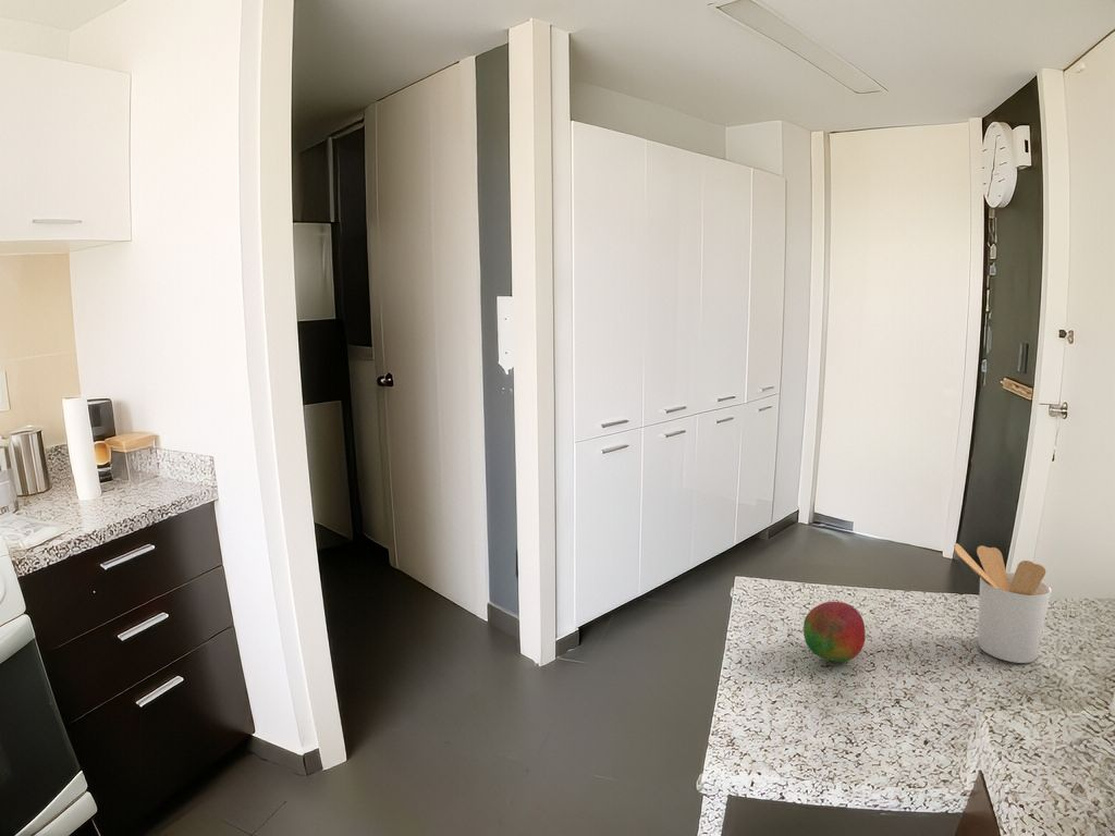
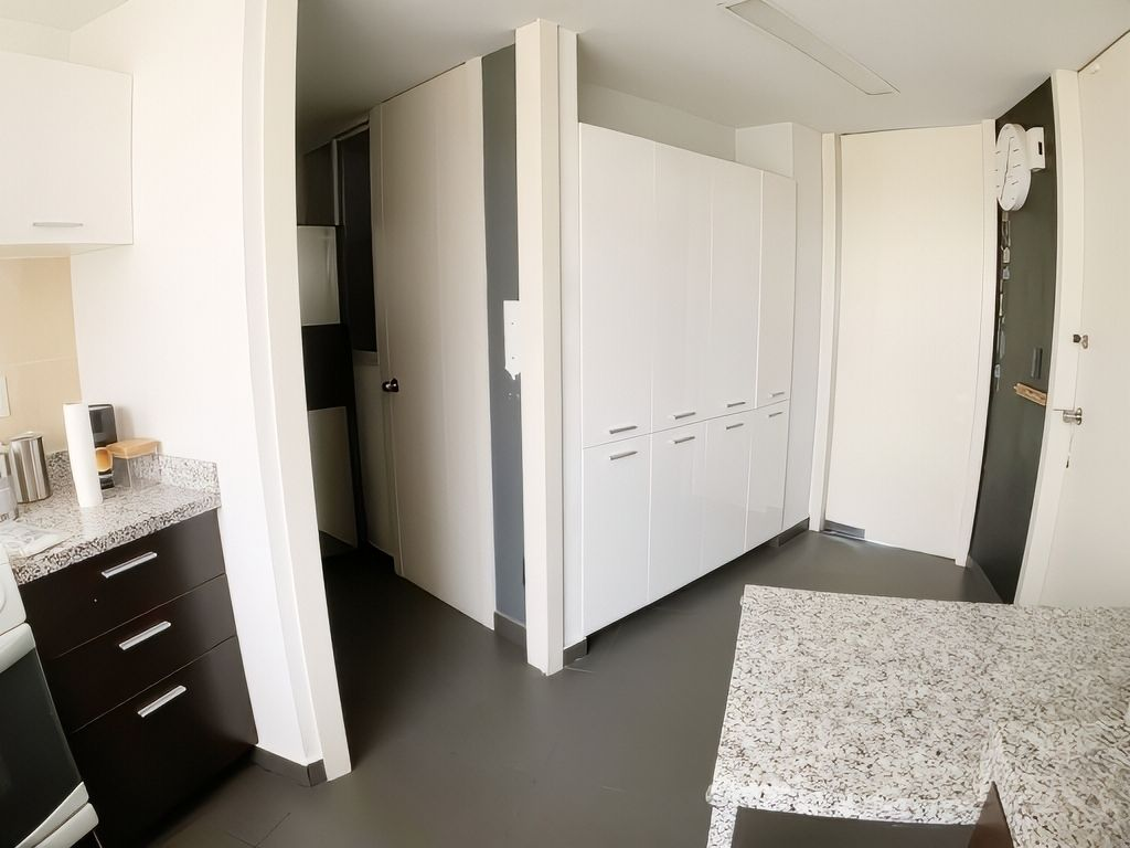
- utensil holder (995, 599)
- fruit (832, 631)
